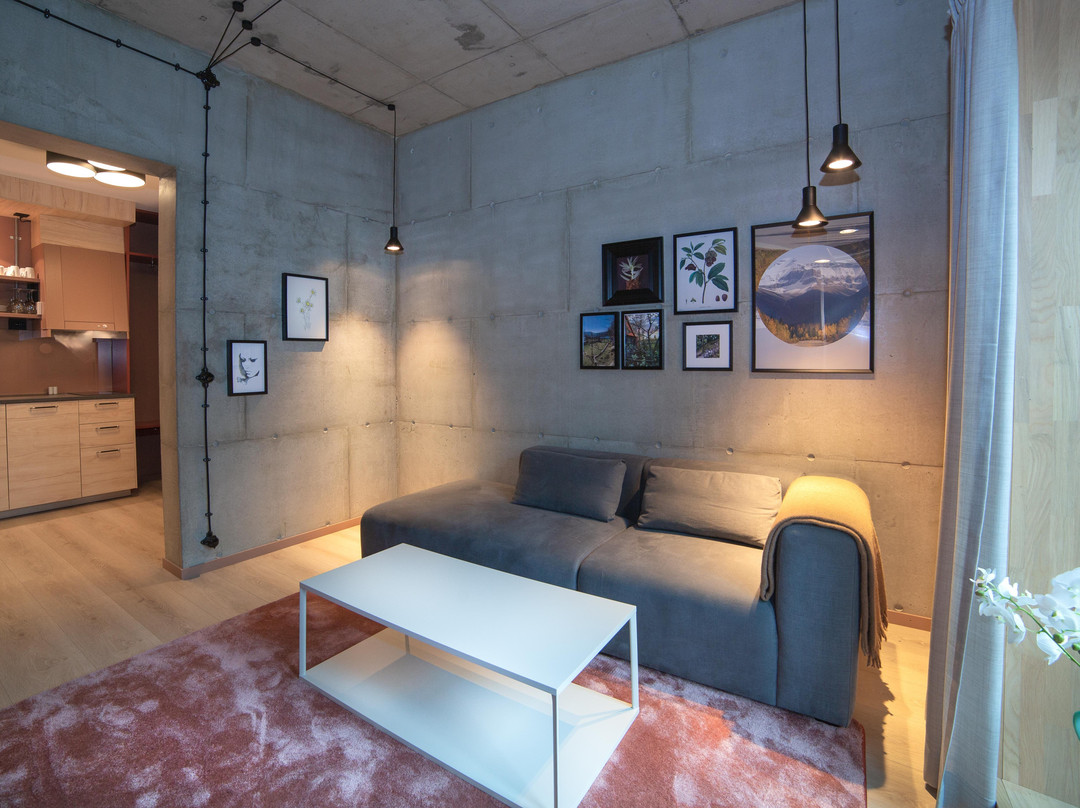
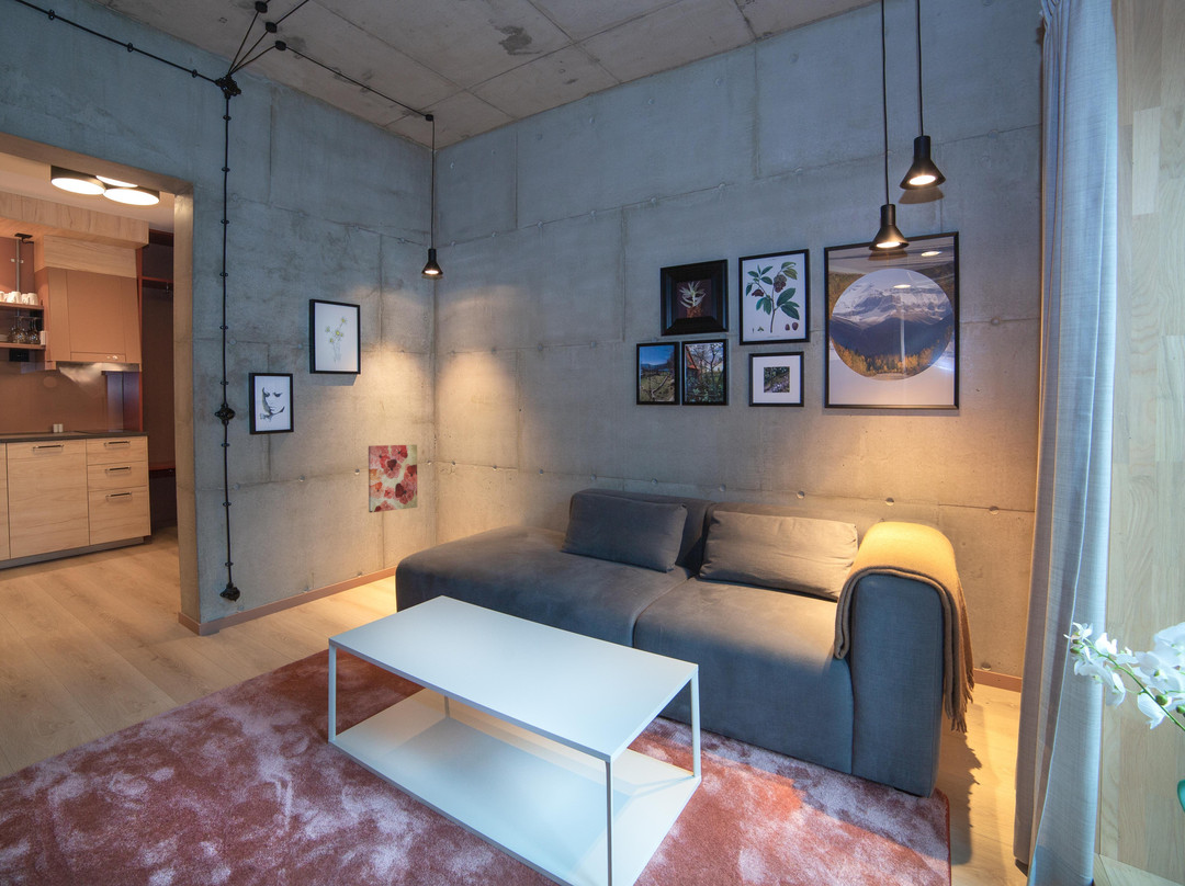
+ wall art (393, 477)
